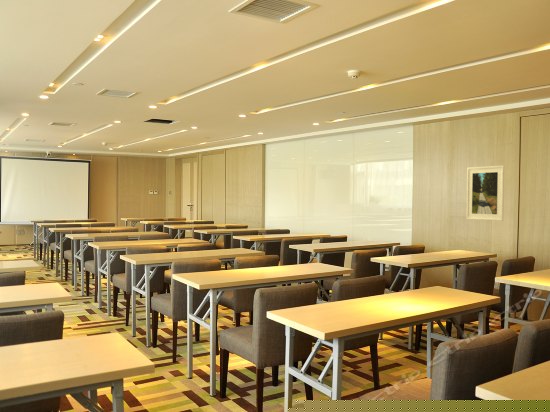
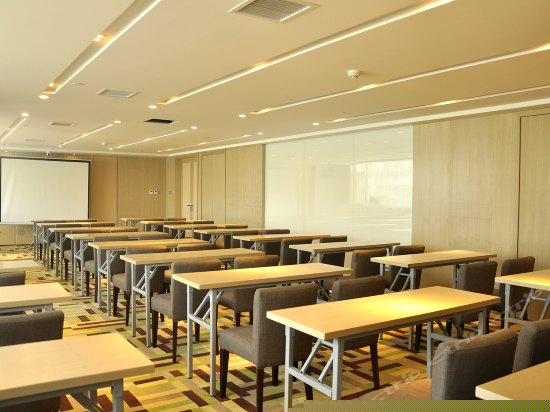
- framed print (484, 193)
